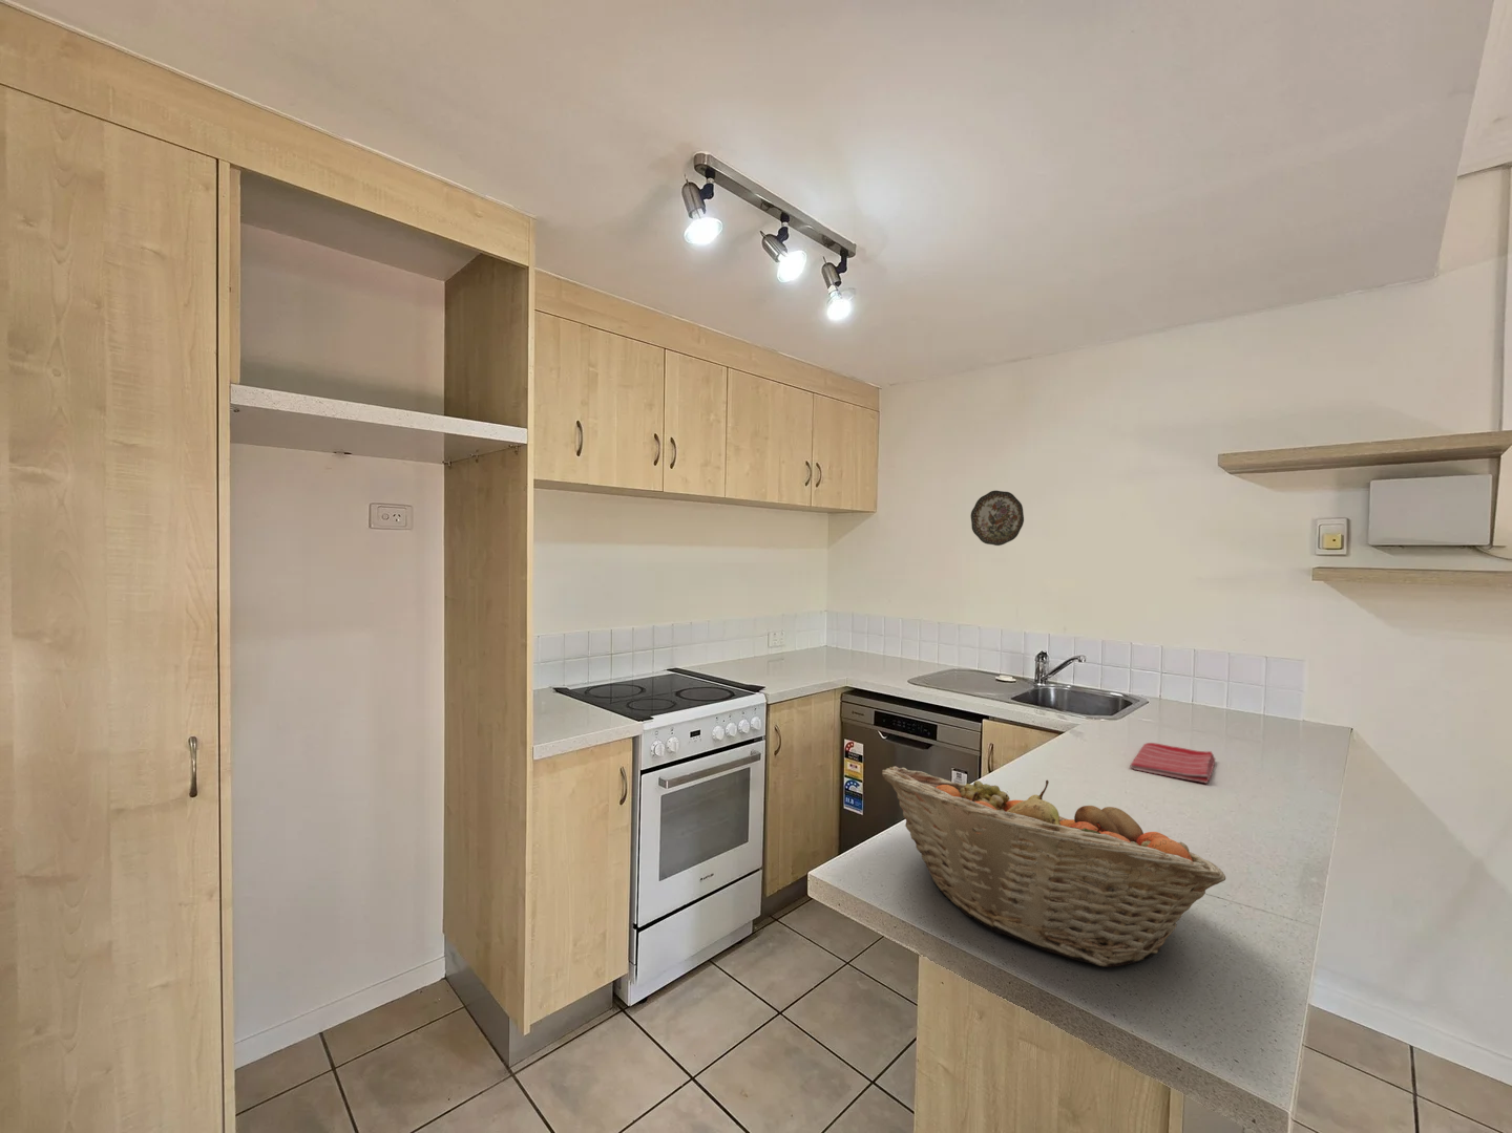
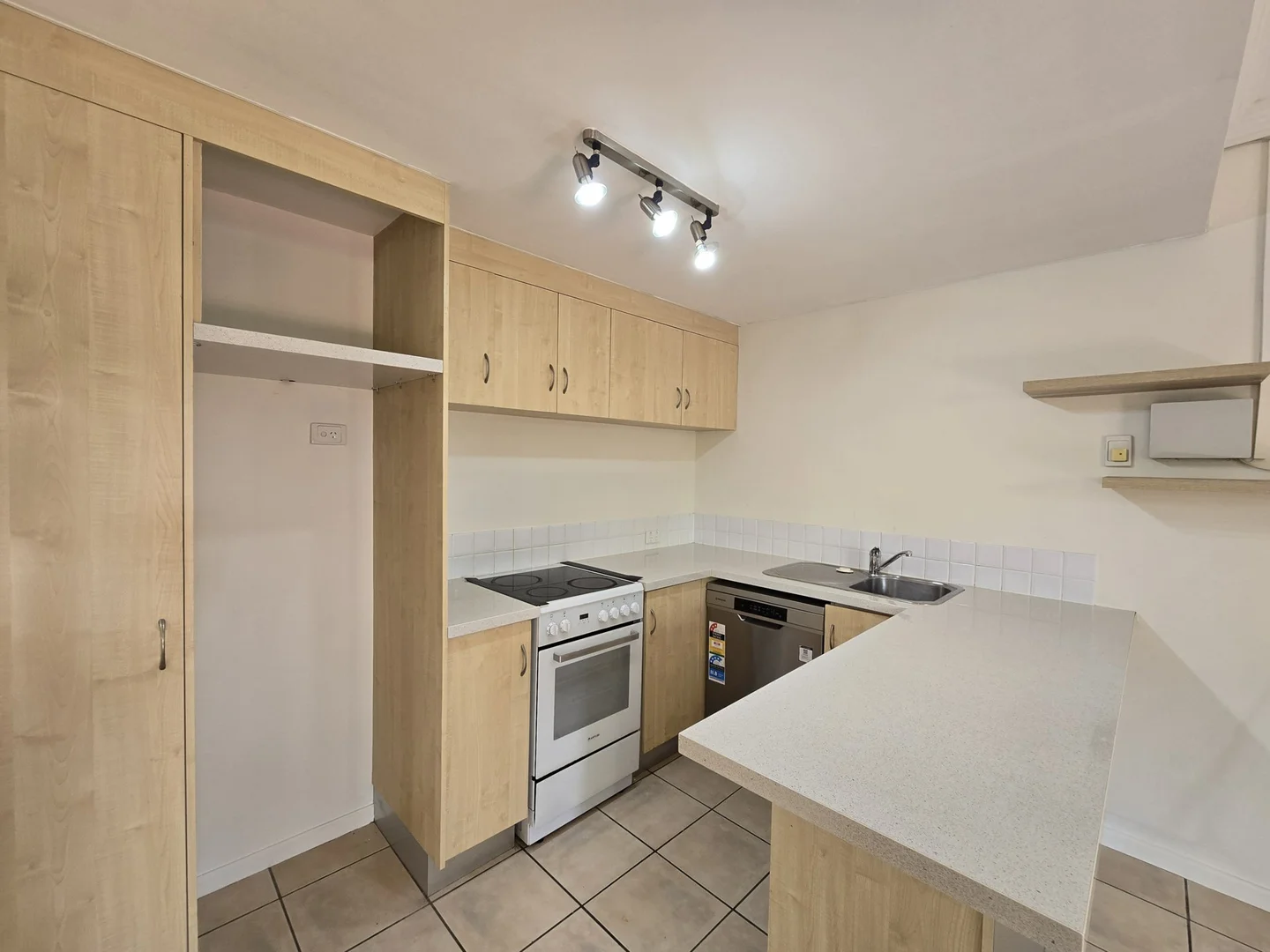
- dish towel (1173, 759)
- decorative plate (998, 518)
- fruit basket (1030, 839)
